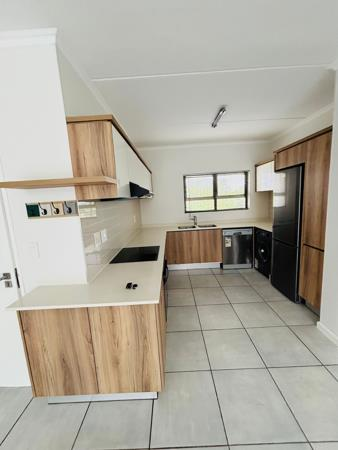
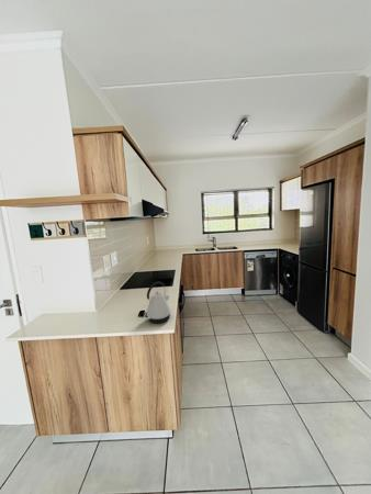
+ kettle (158, 300)
